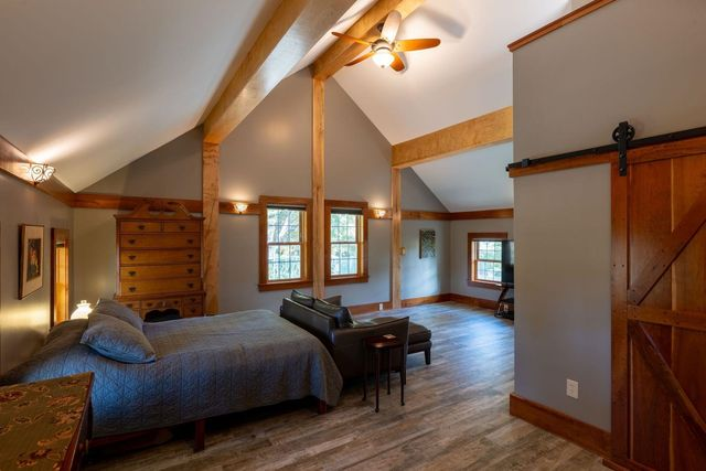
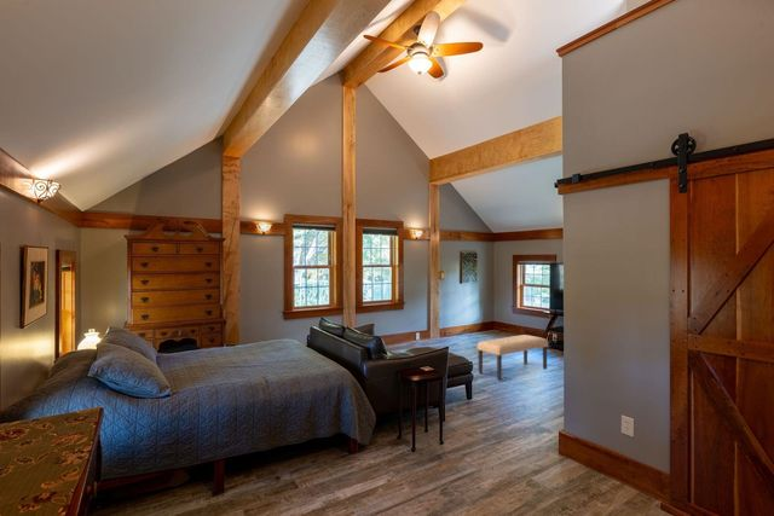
+ bench (513, 352)
